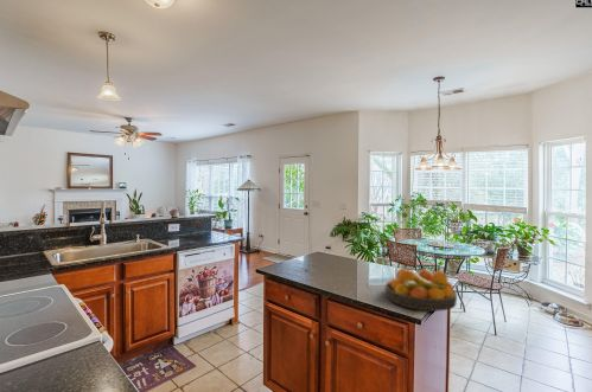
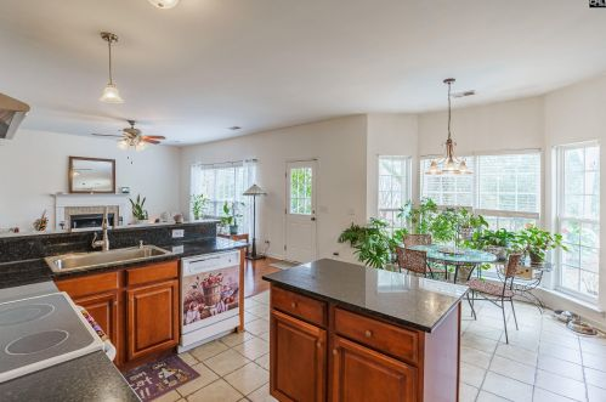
- fruit bowl (419, 283)
